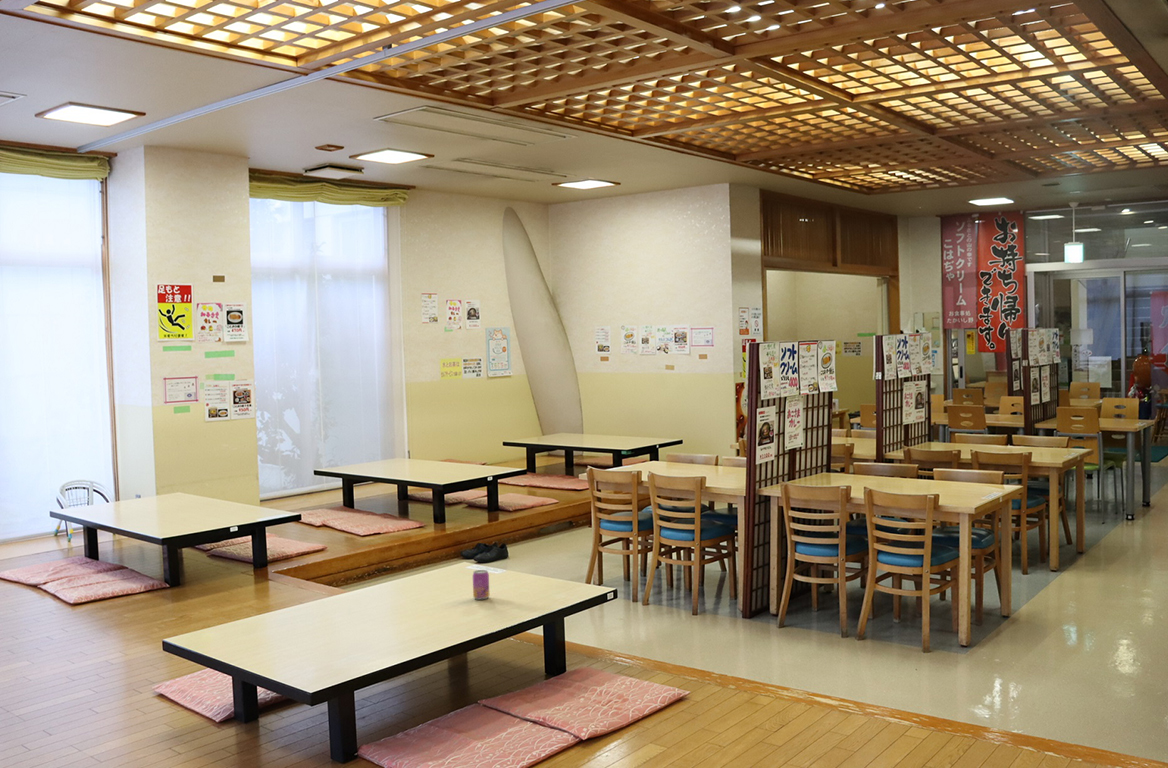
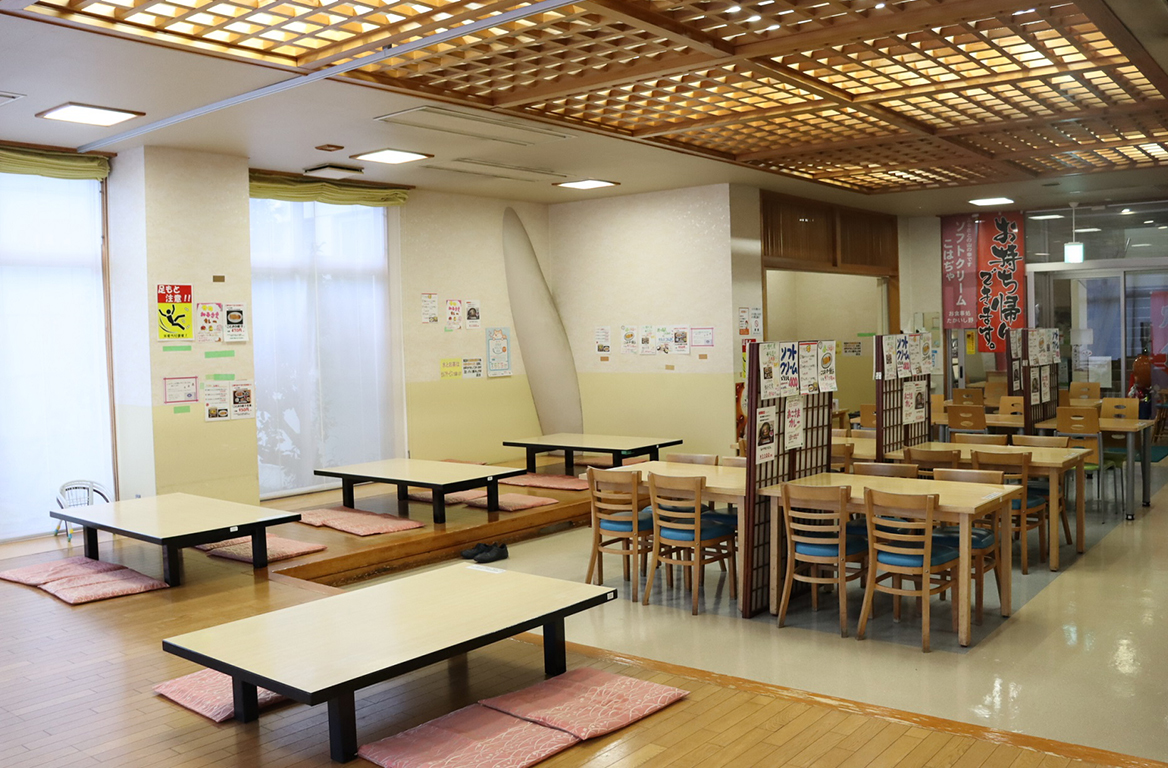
- beverage can (481, 584)
